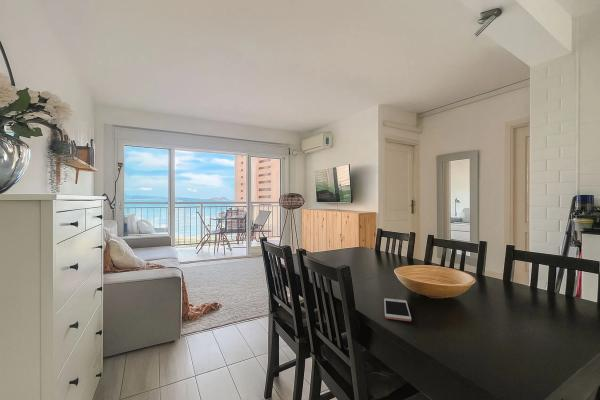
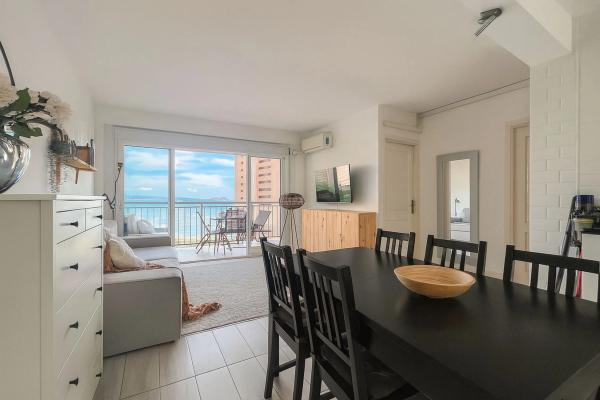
- cell phone (396, 308)
